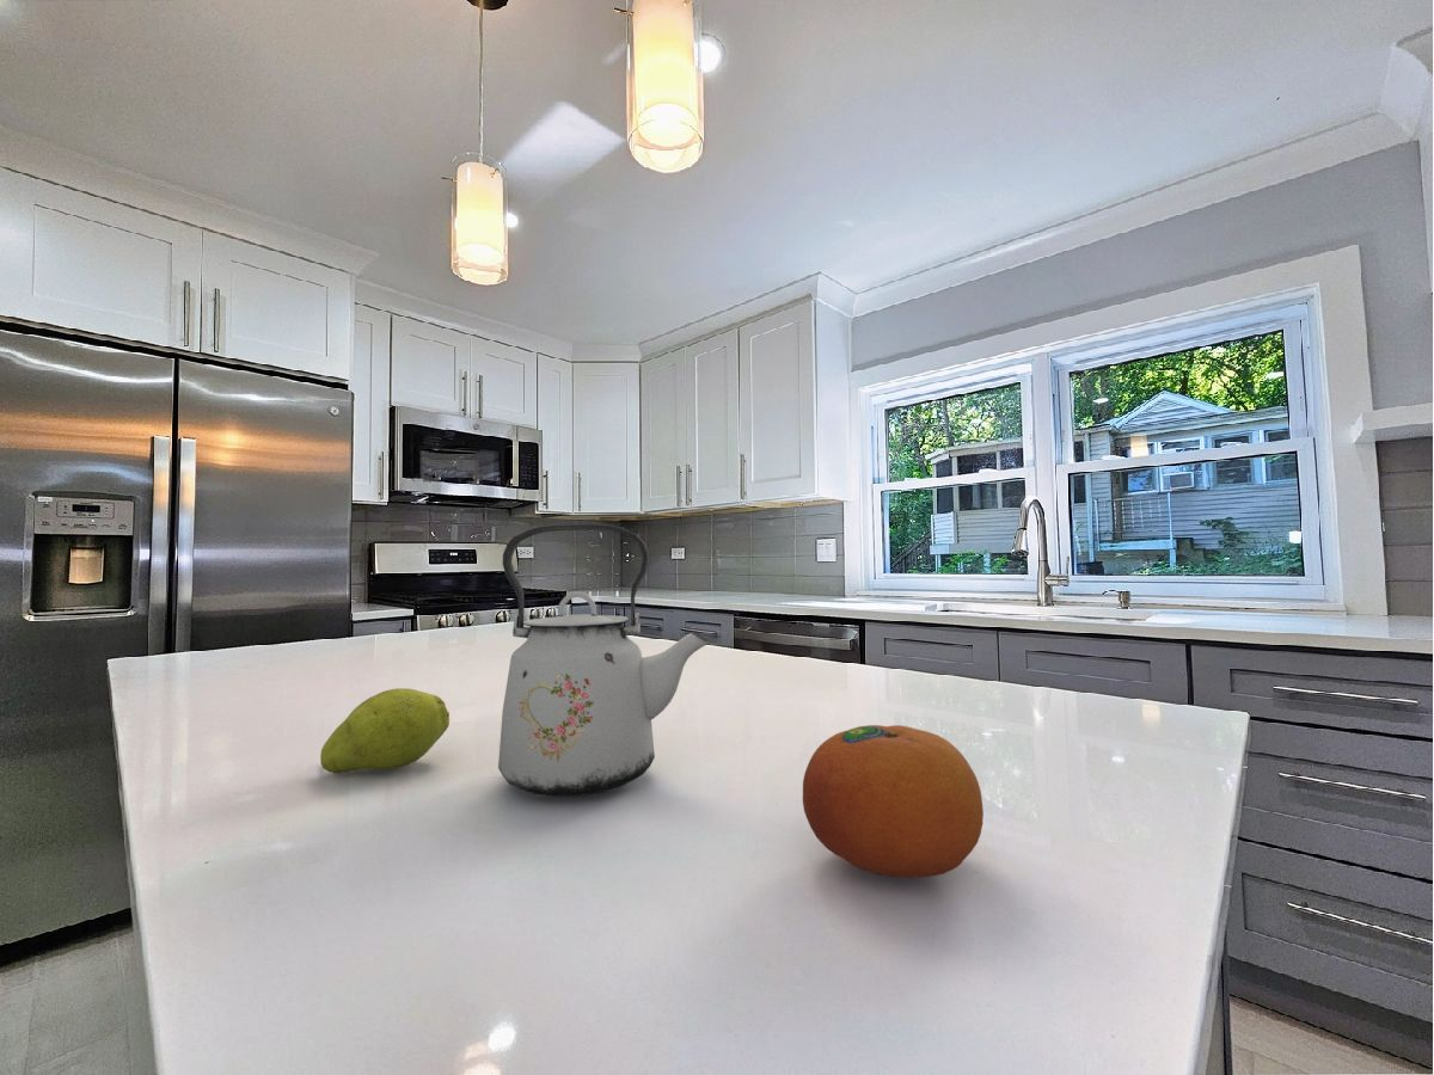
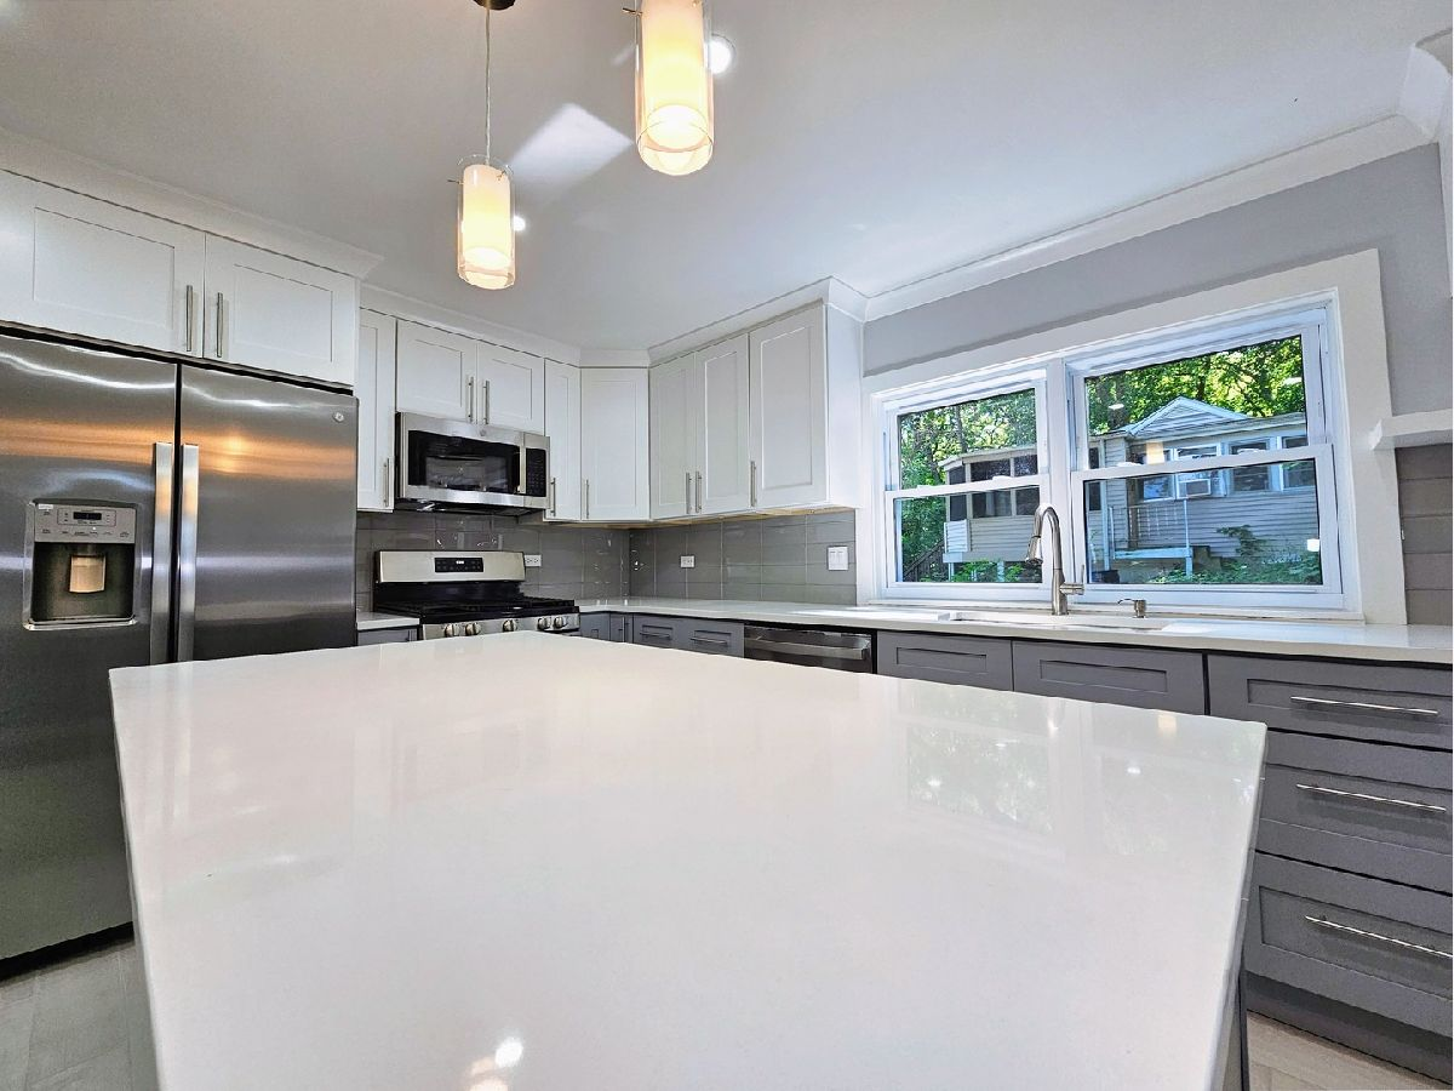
- fruit (889, 797)
- fruit (379, 727)
- kettle (606, 650)
